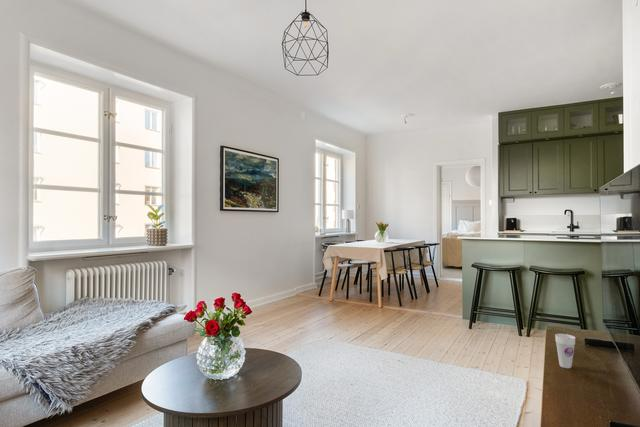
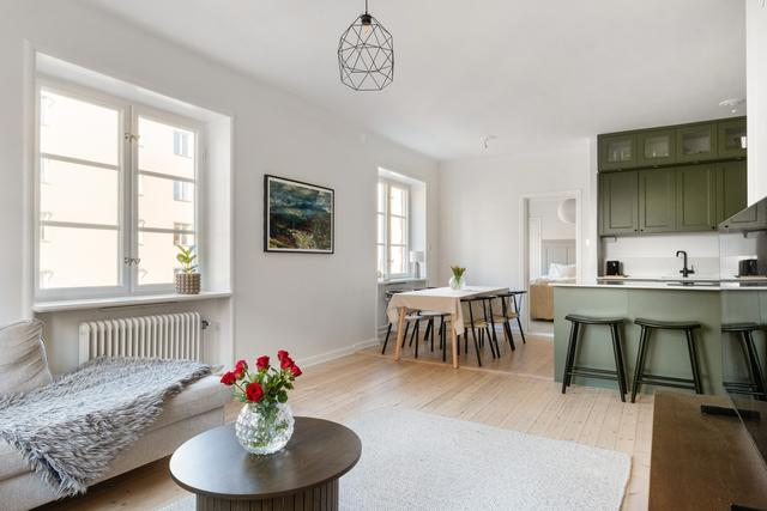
- cup (565, 351)
